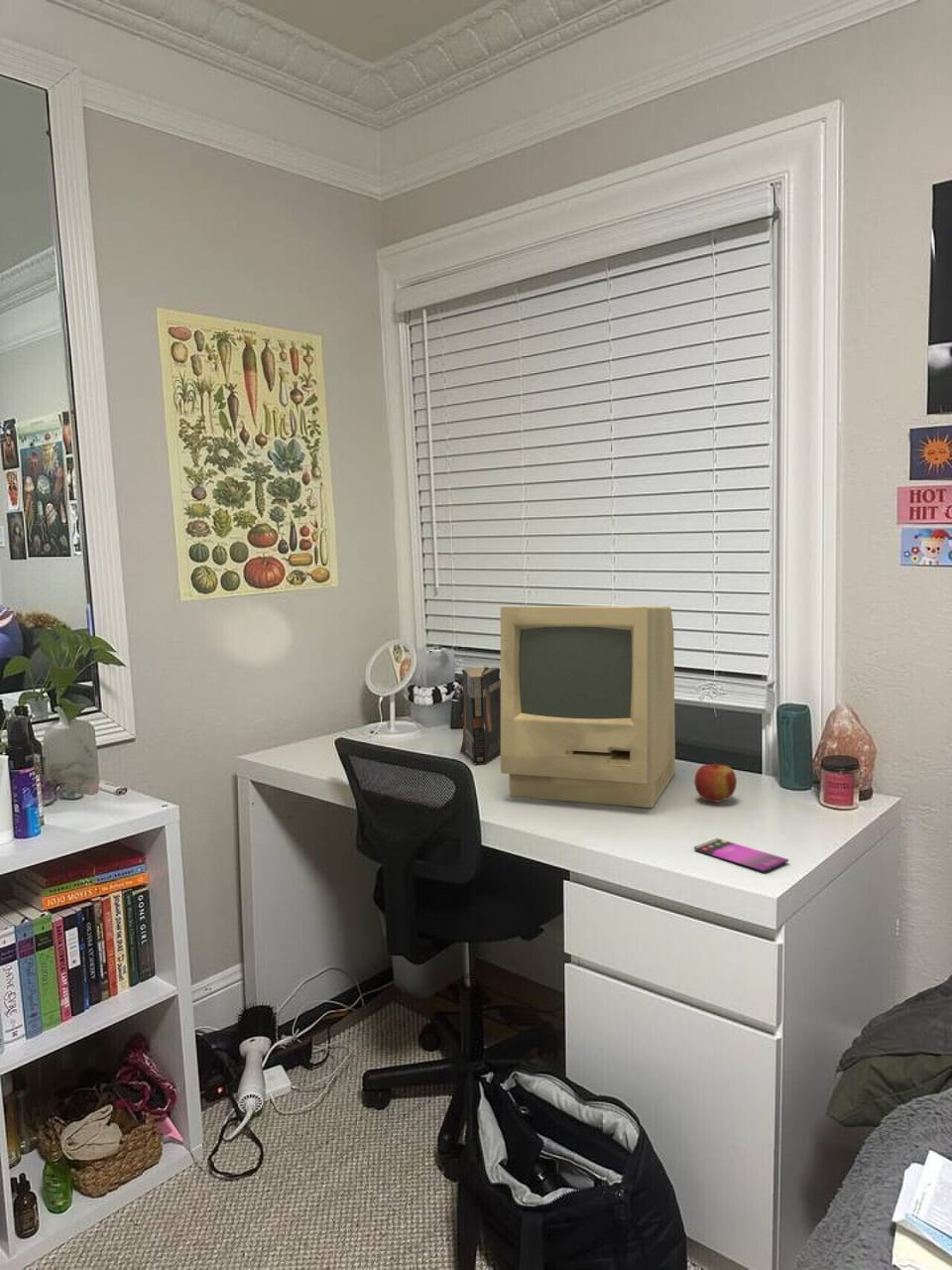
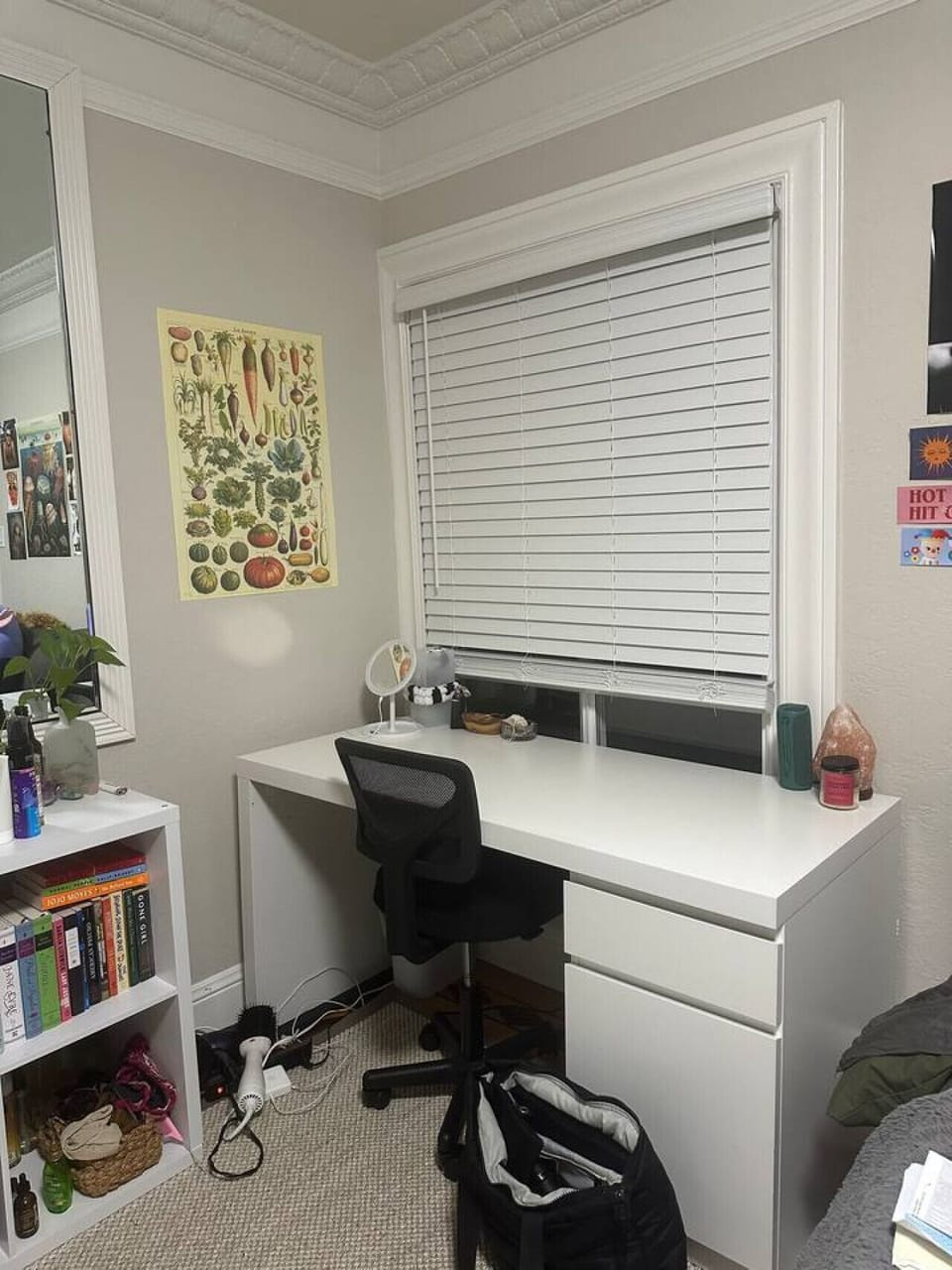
- smartphone (740, 854)
- computer monitor (590, 695)
- book (480, 711)
- apple (715, 781)
